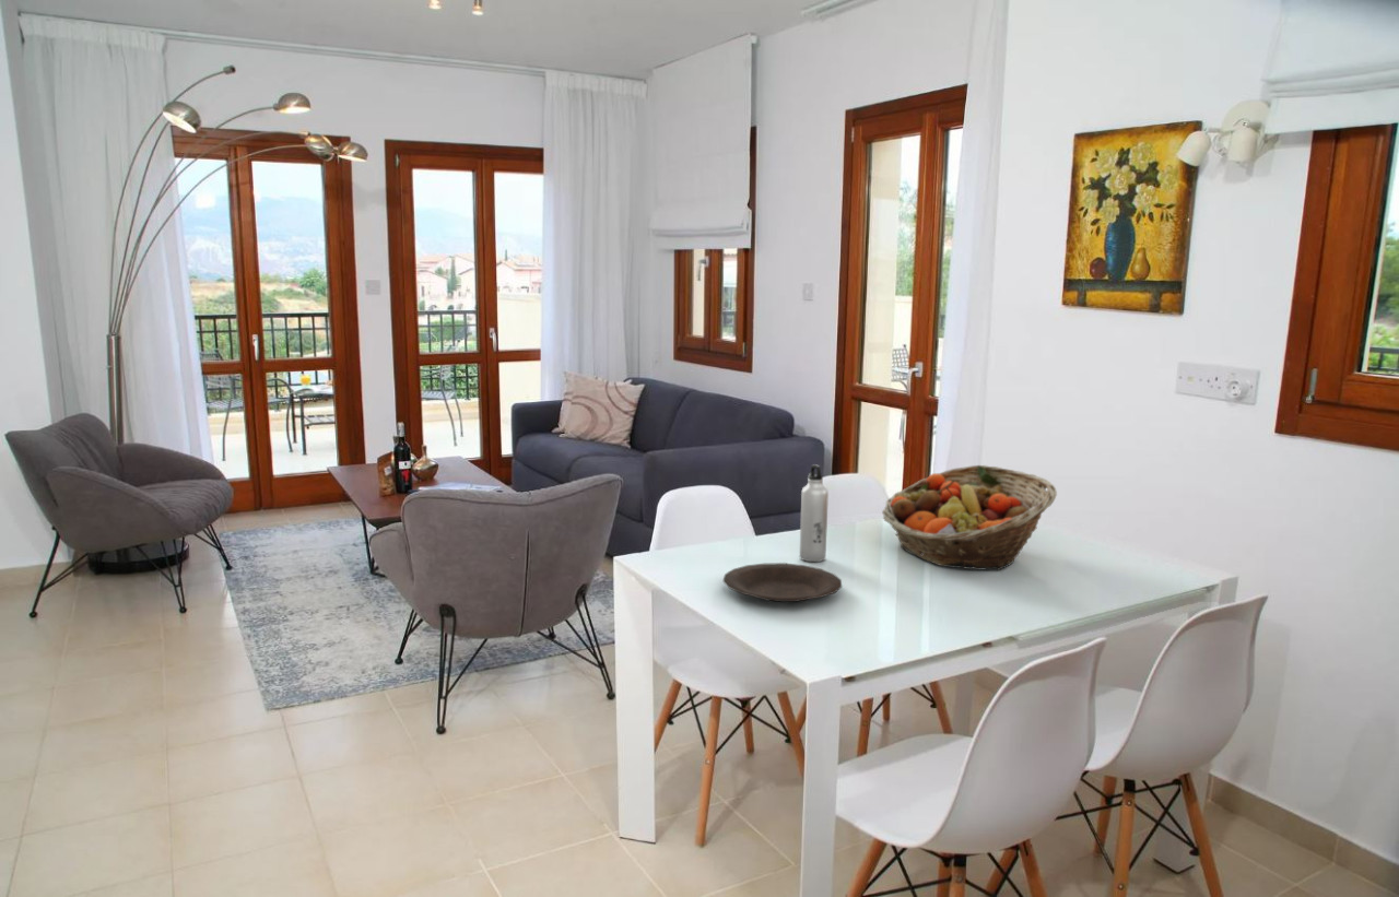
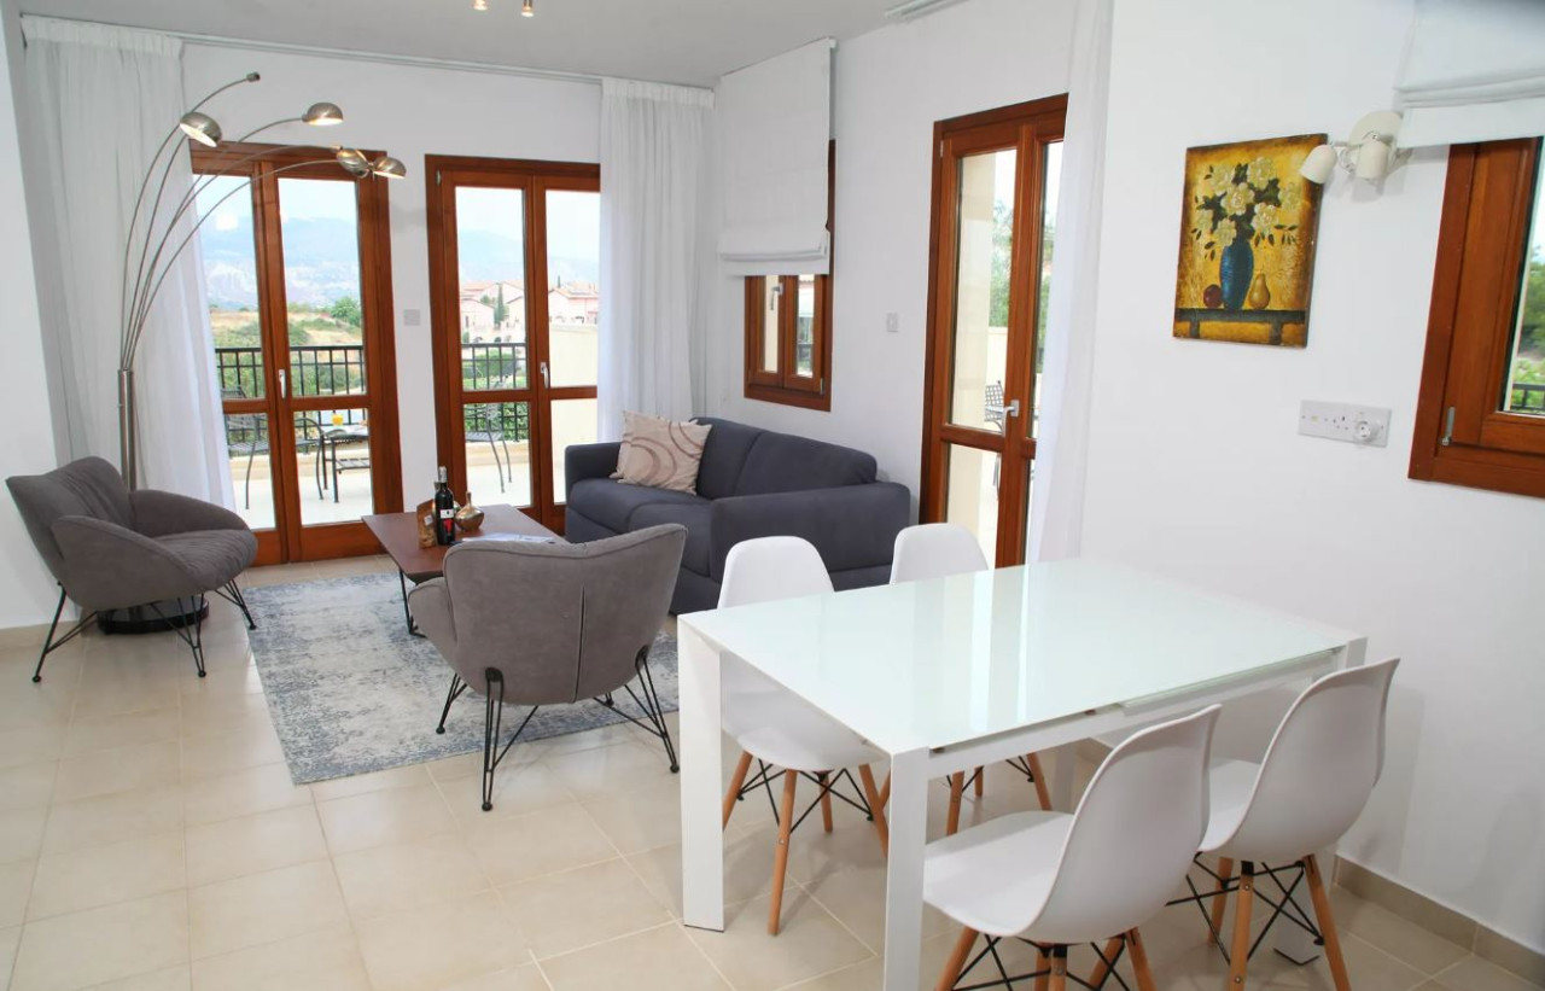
- fruit basket (965, 514)
- water bottle (813, 511)
- plate (781, 585)
